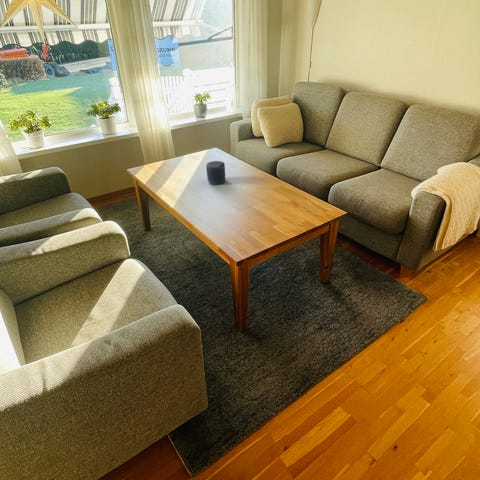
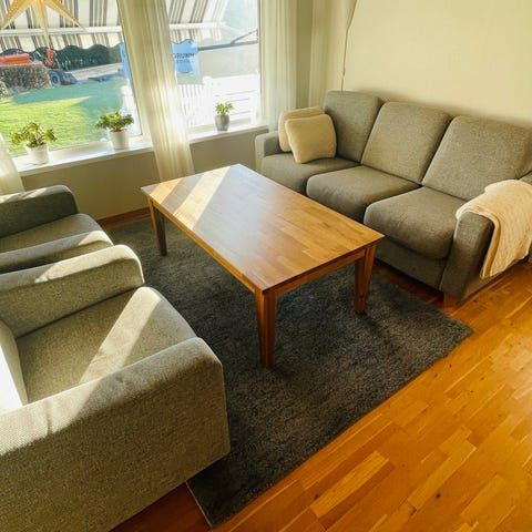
- candle (215, 172)
